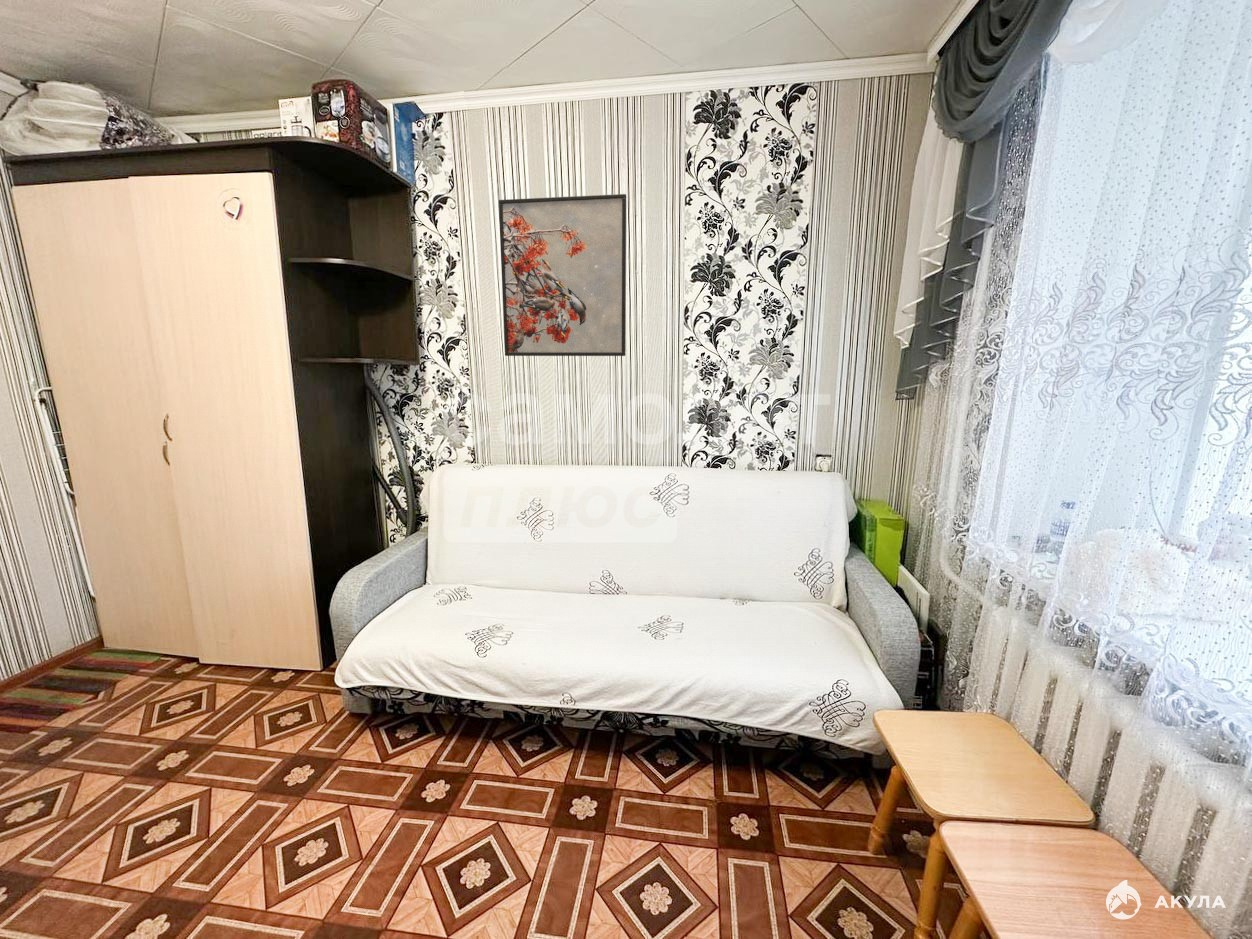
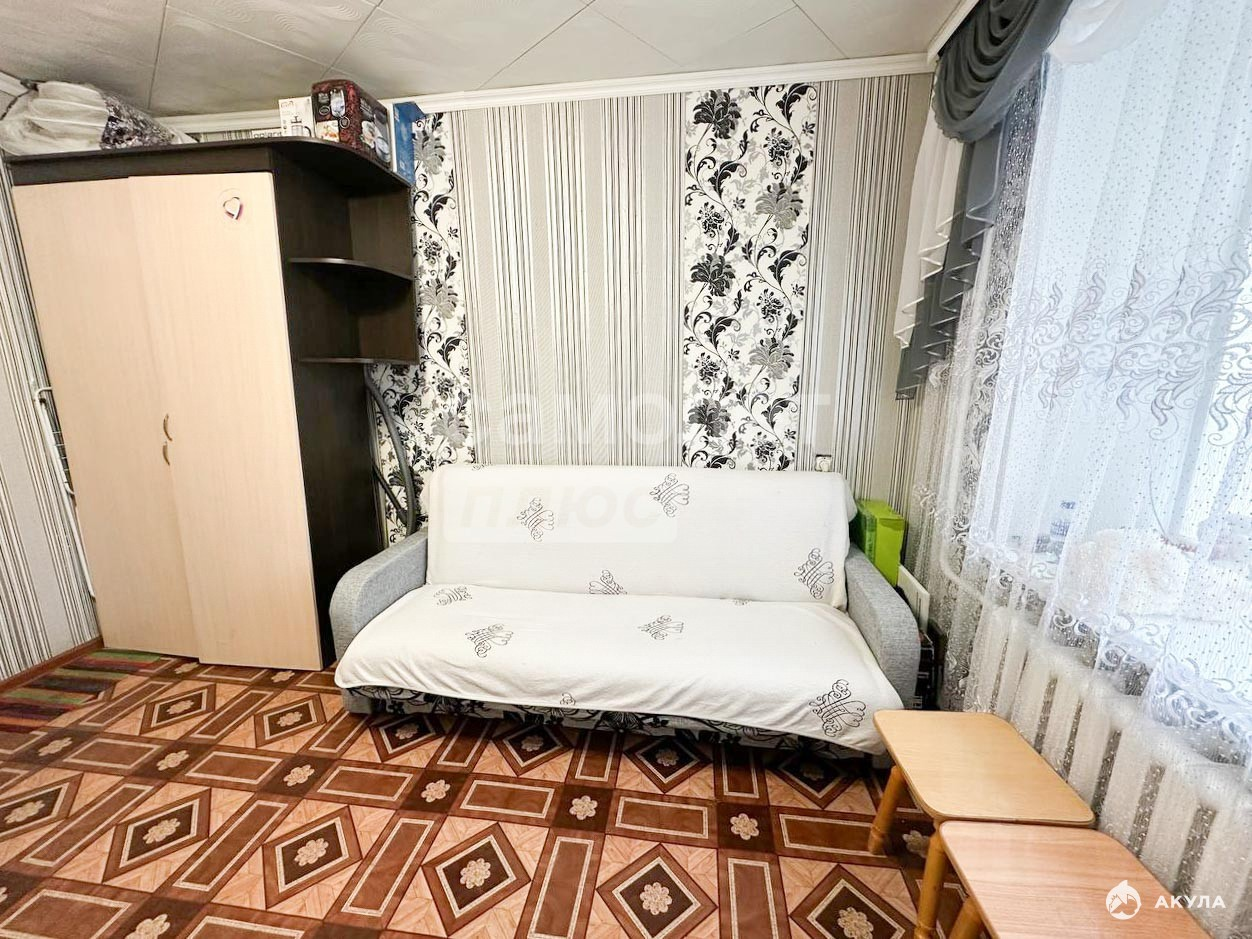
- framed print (562, 279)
